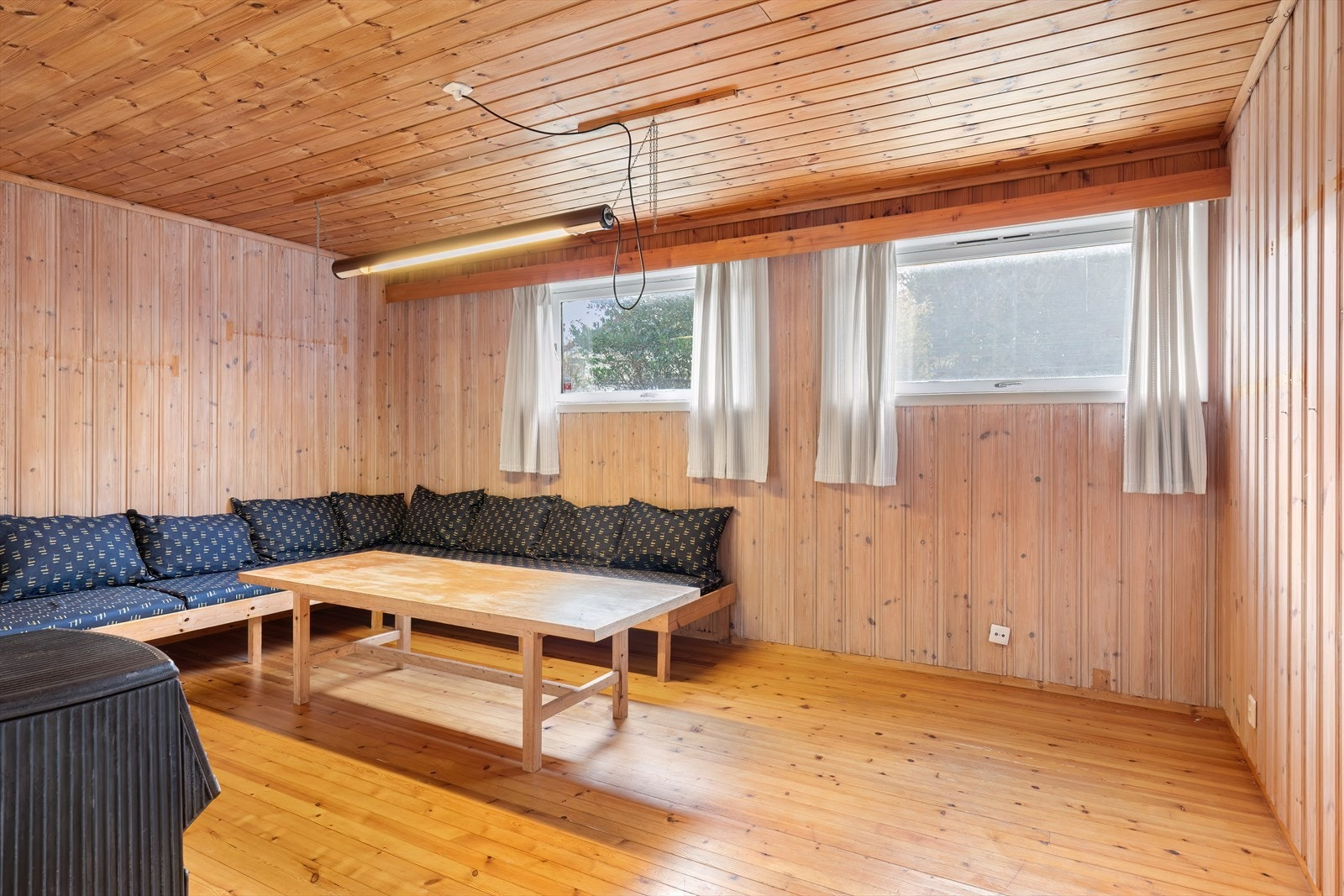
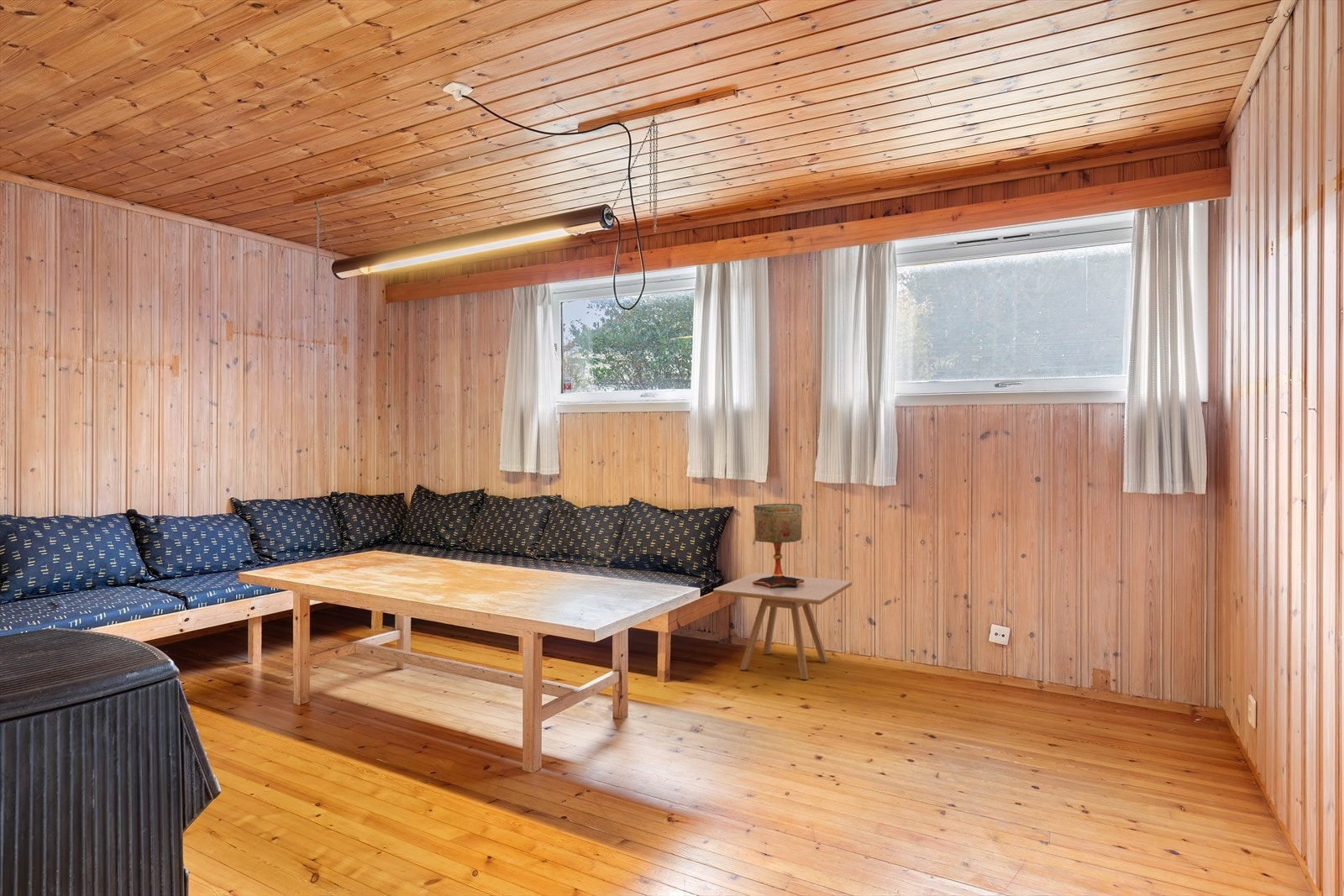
+ table lamp (778, 543)
+ side table (793, 625)
